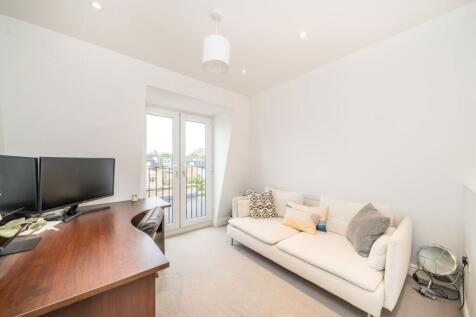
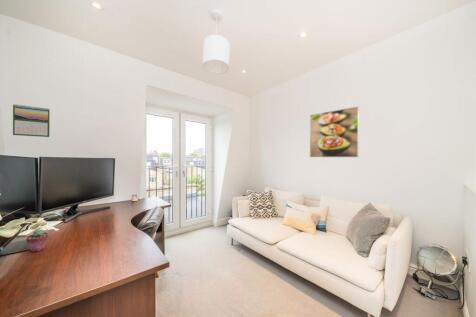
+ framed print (332, 134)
+ calendar (32, 120)
+ potted succulent (37, 239)
